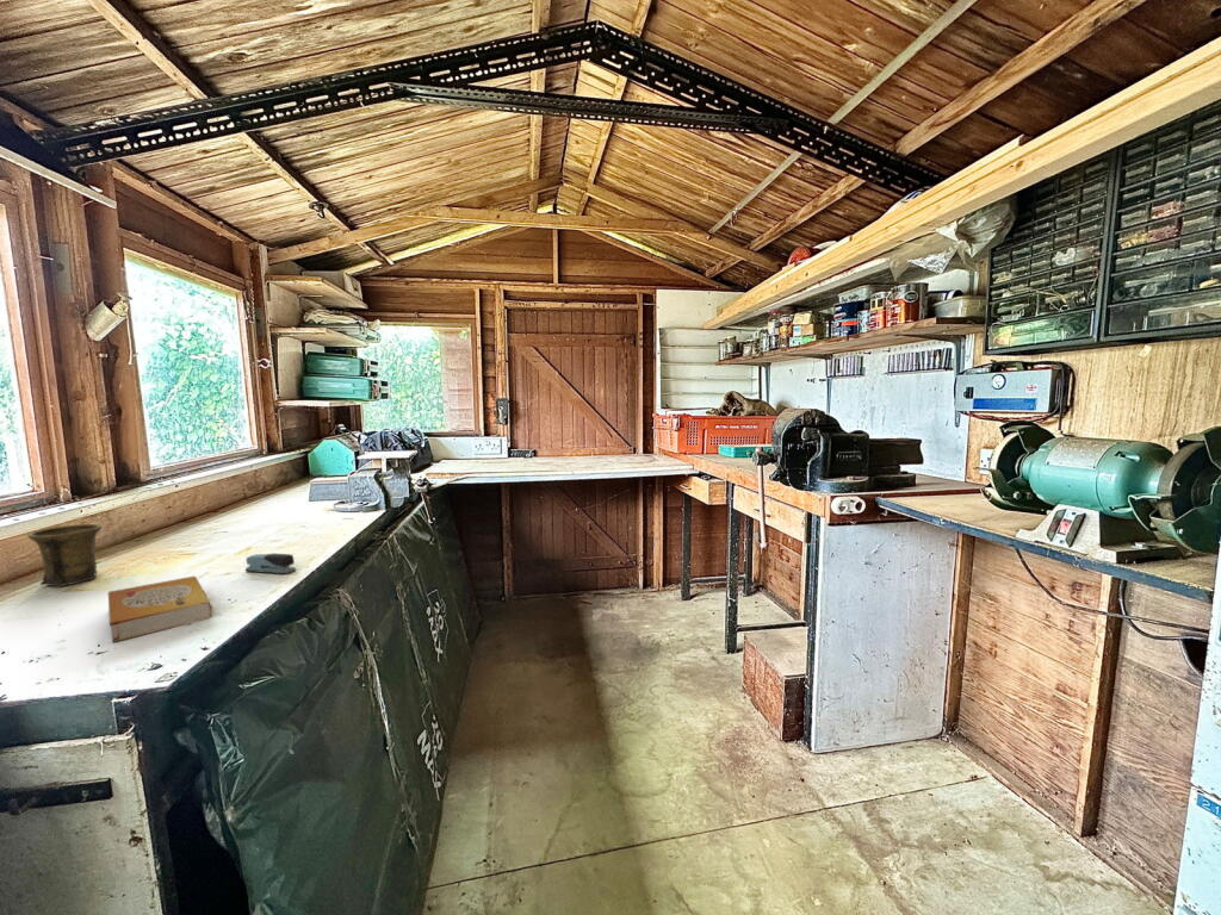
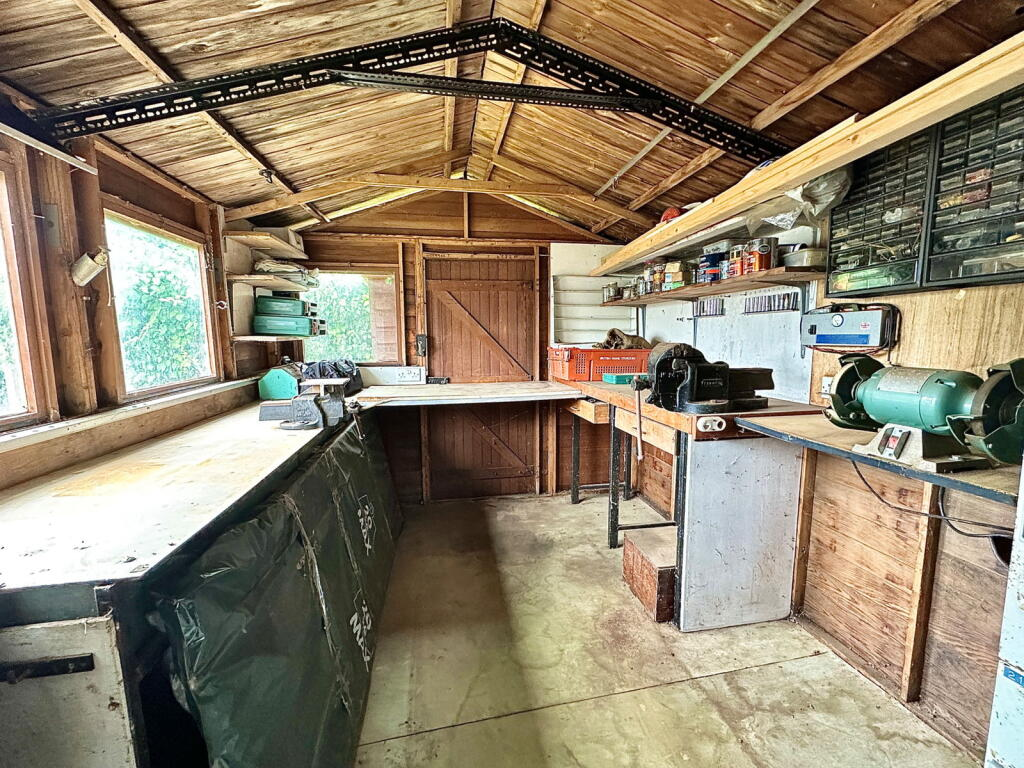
- book (159, 604)
- stapler (269, 561)
- mug (69, 554)
